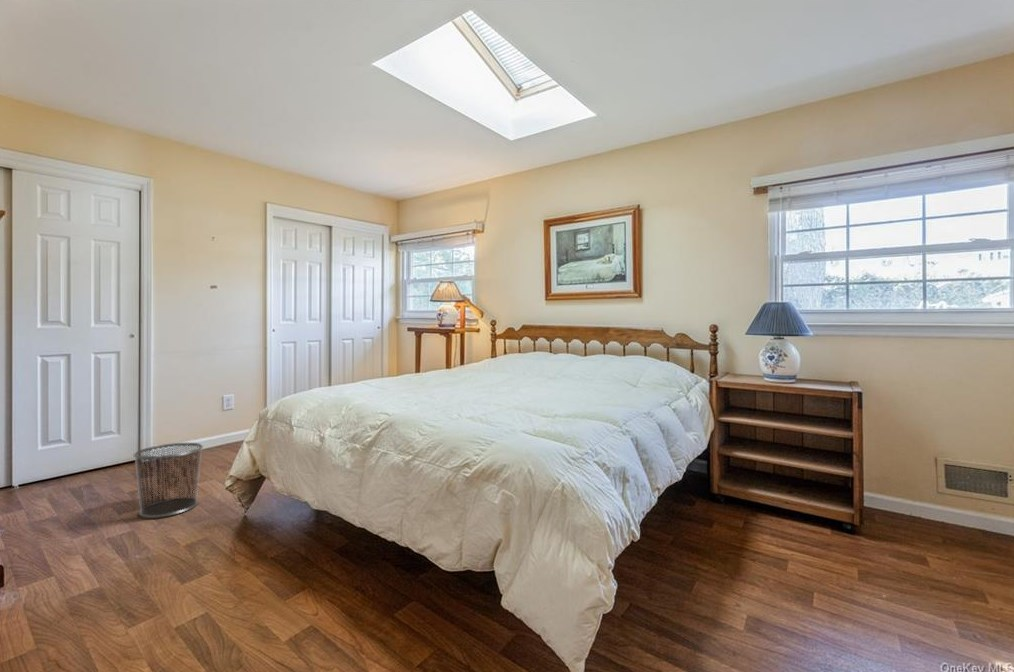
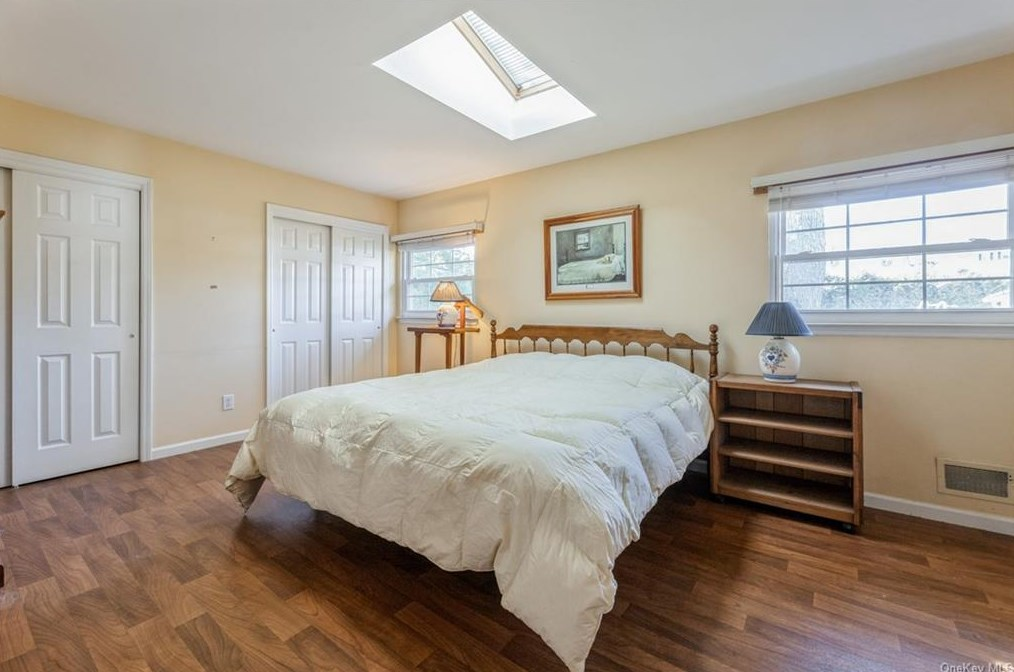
- waste bin (169, 478)
